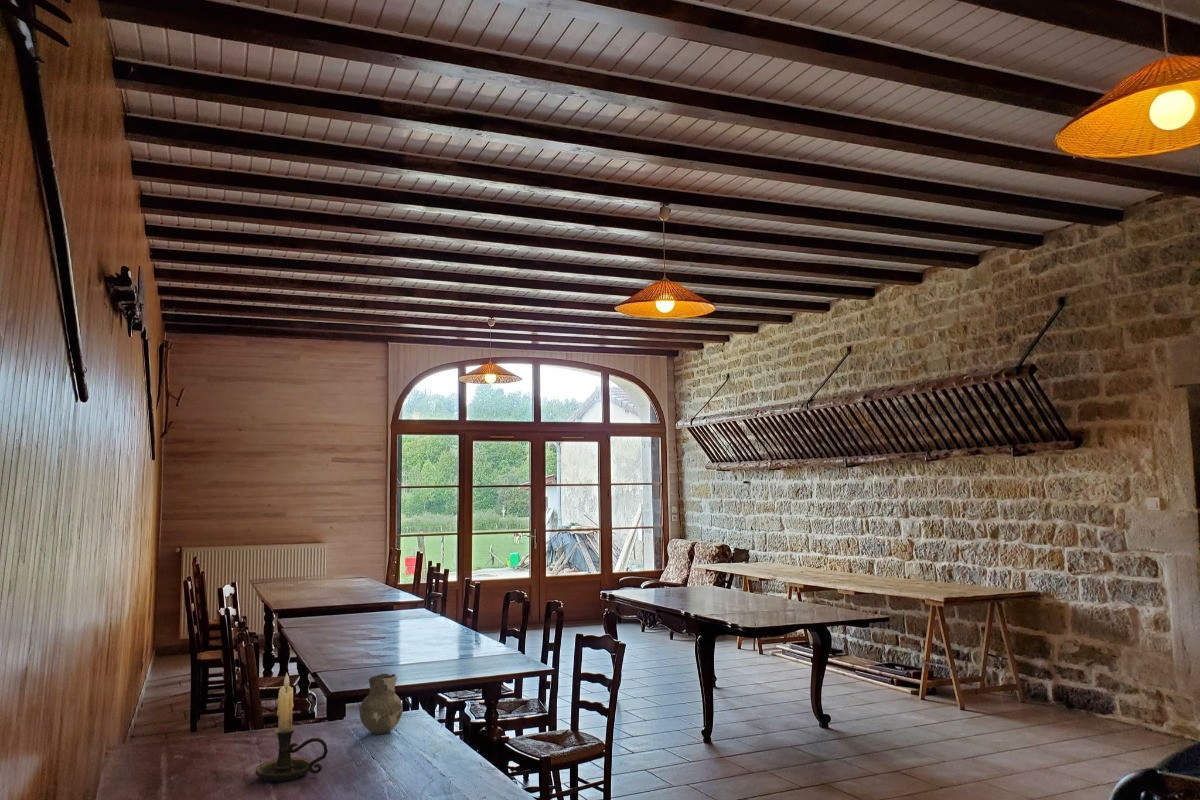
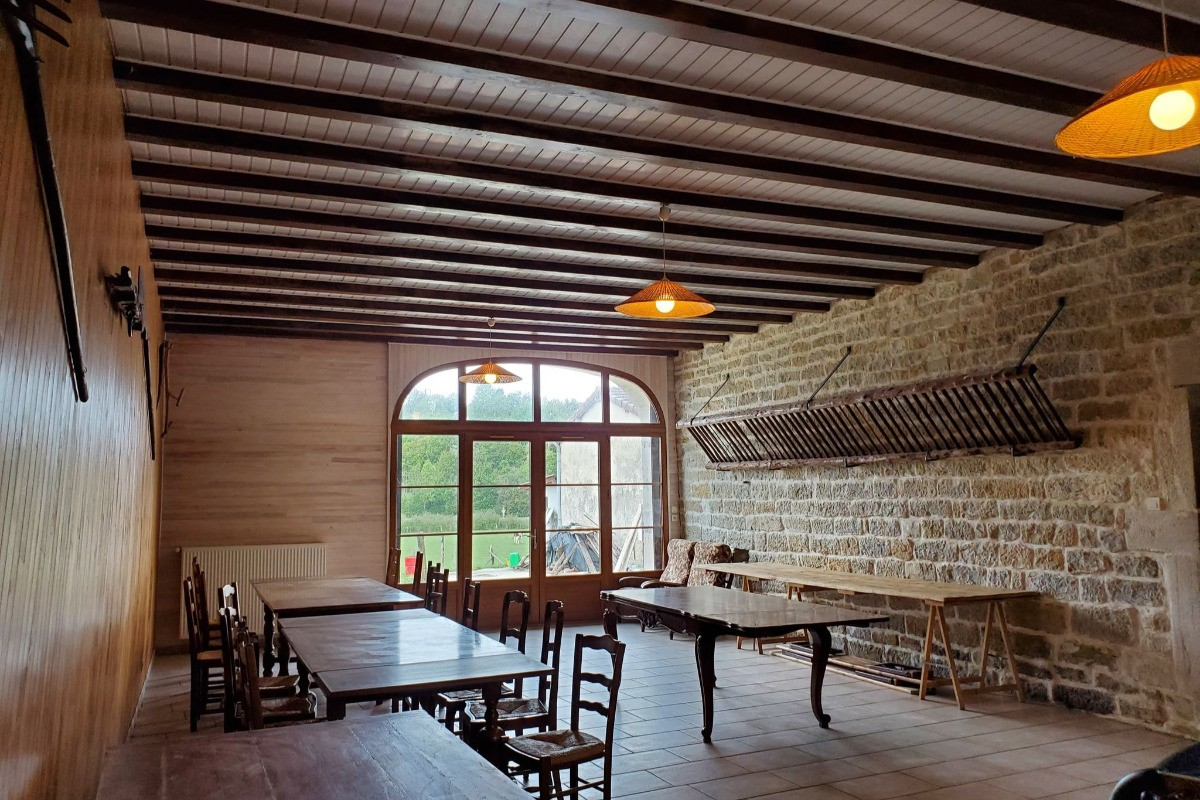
- ceramic pitcher (382, 703)
- candle holder (291, 723)
